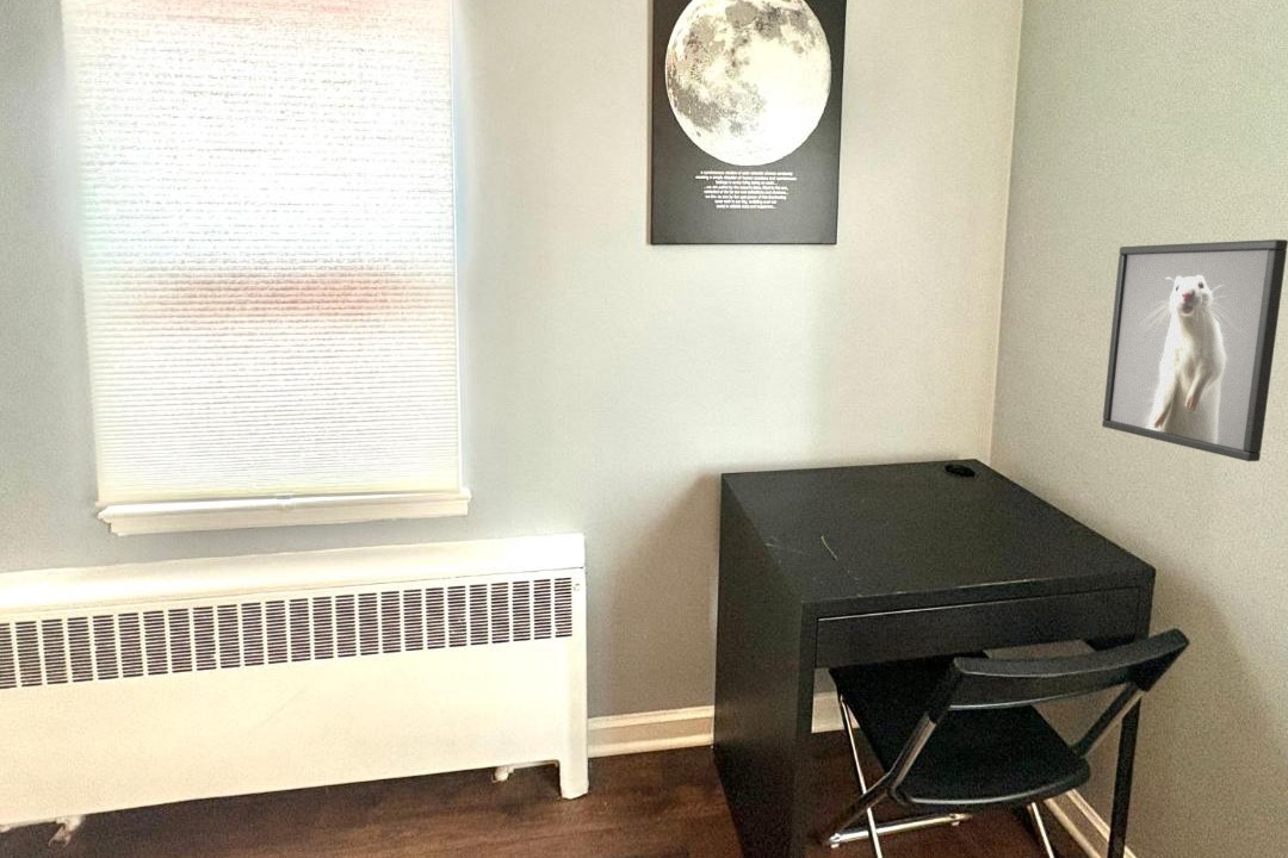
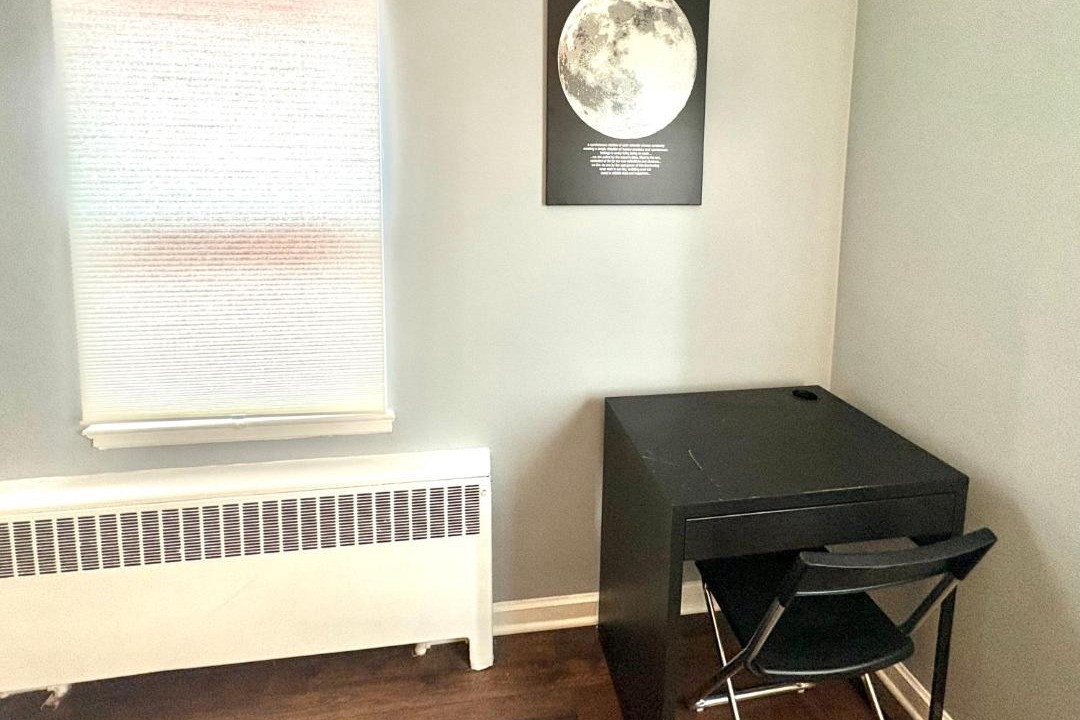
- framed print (1183, 344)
